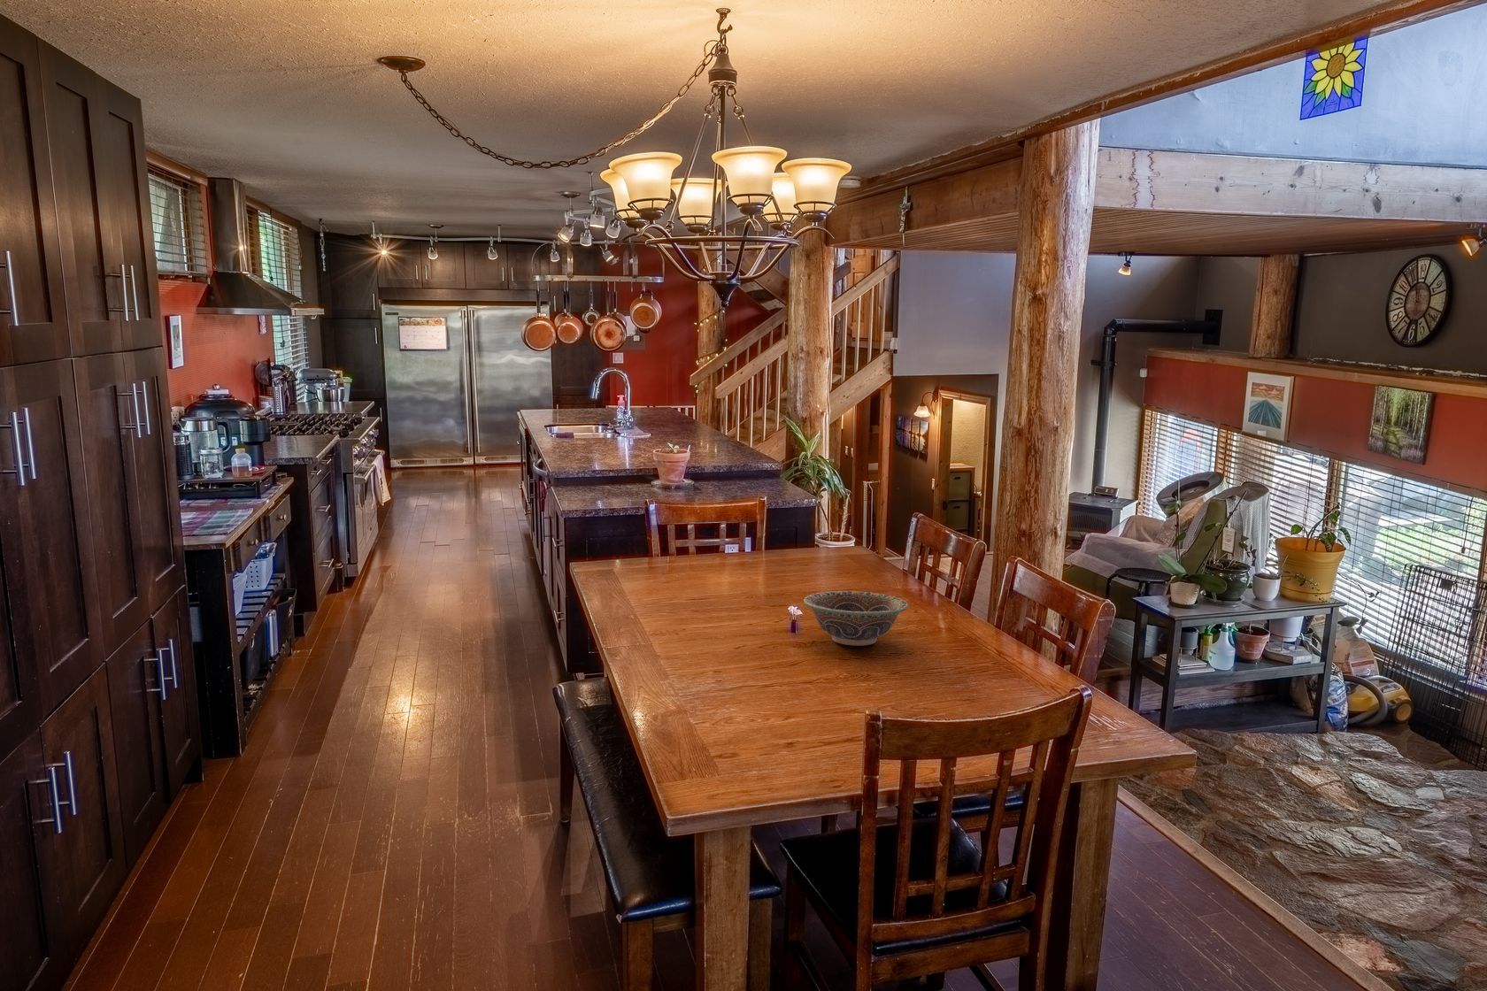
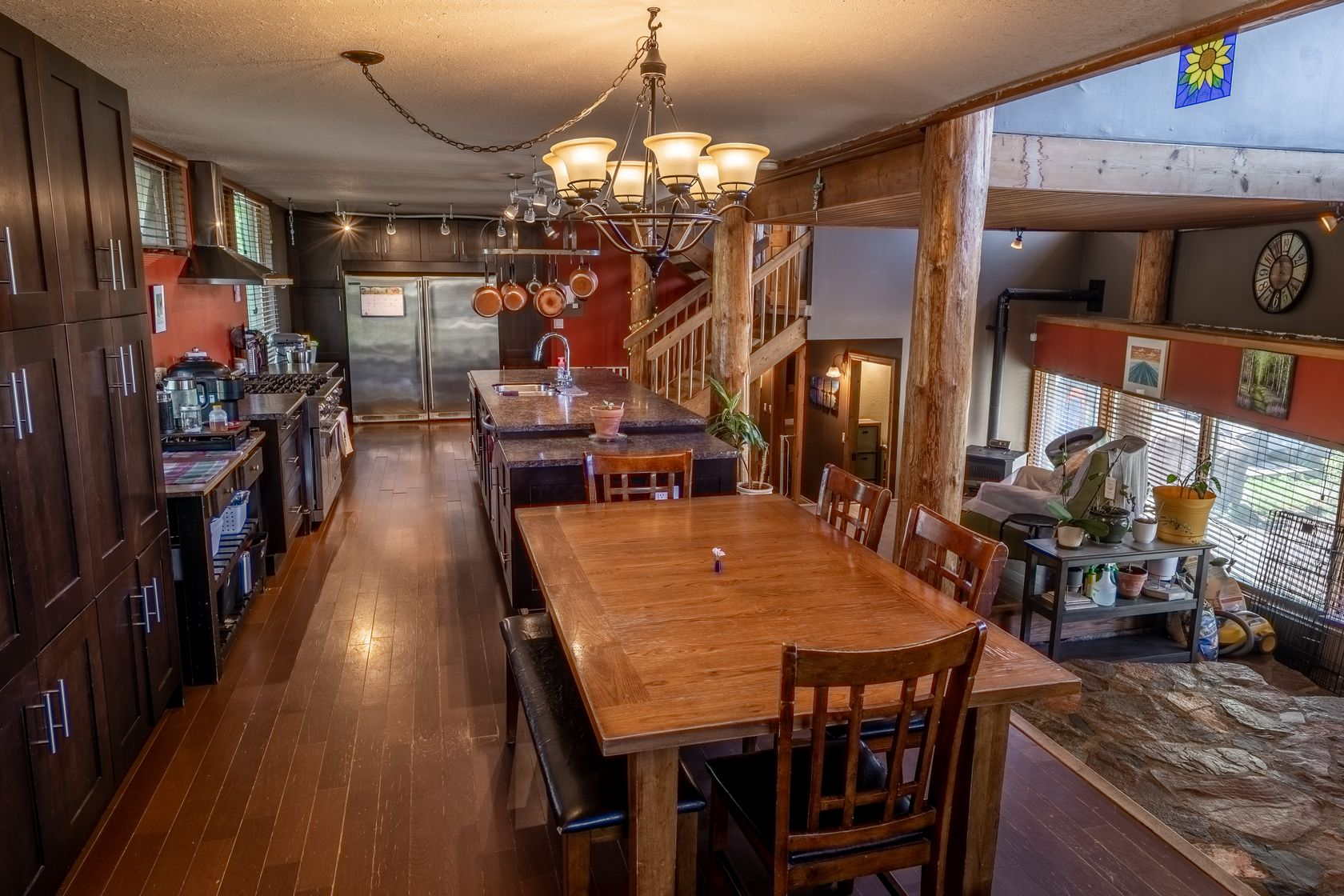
- decorative bowl (855, 619)
